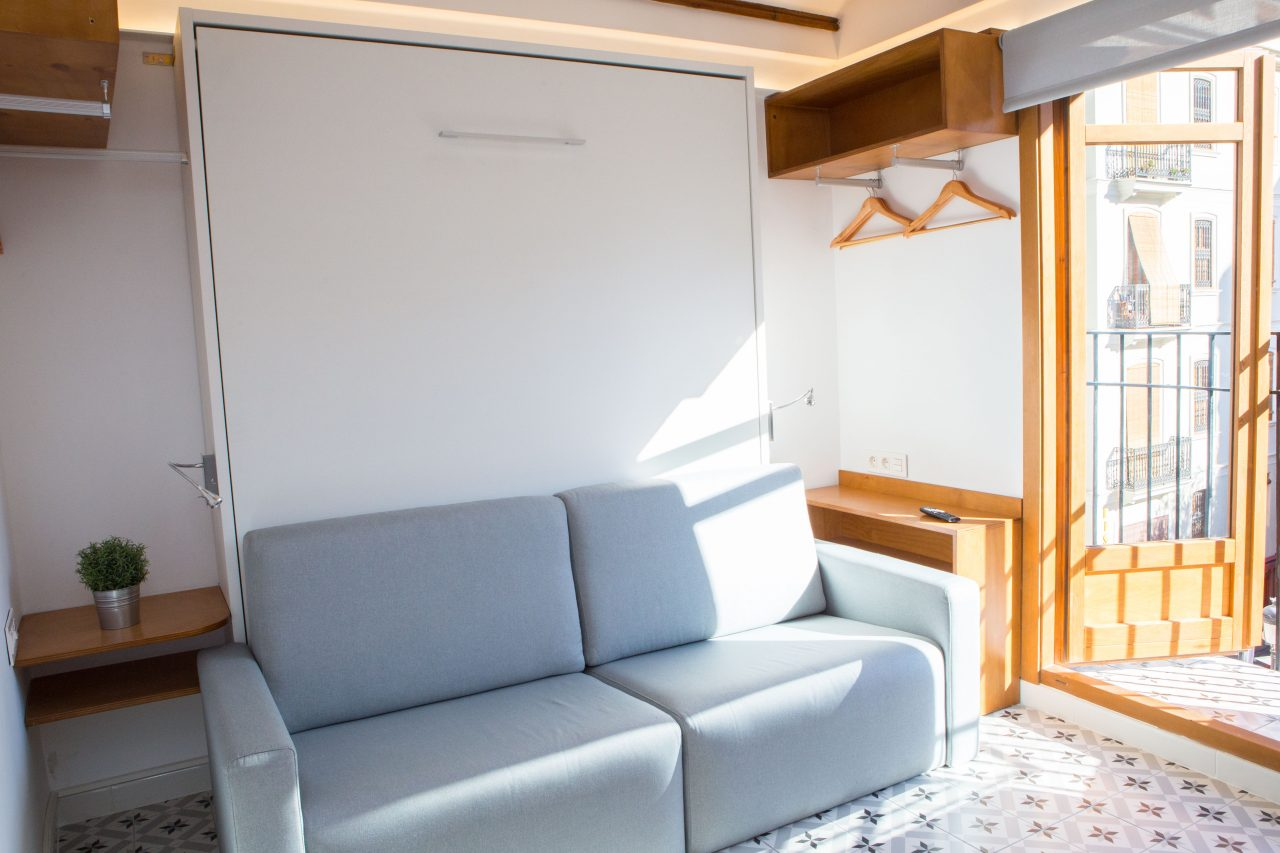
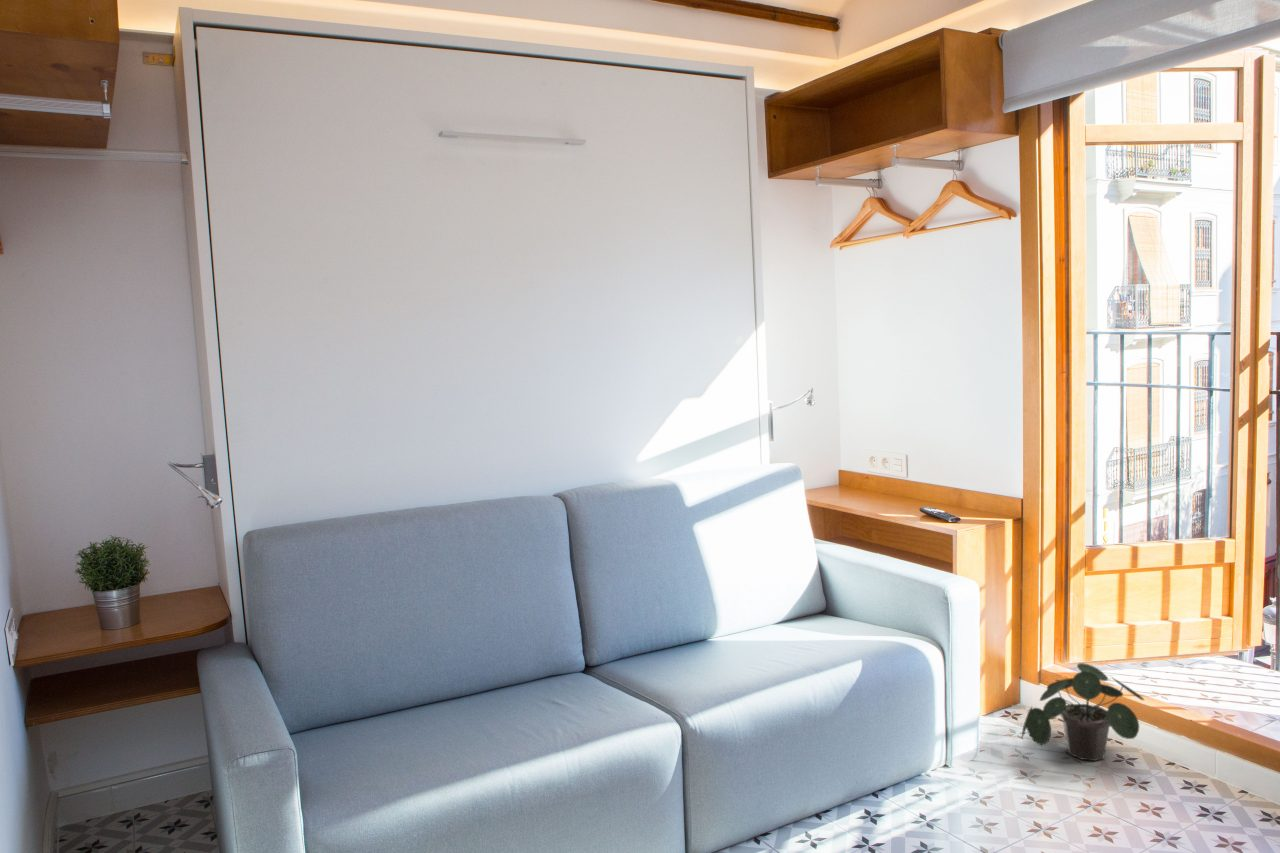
+ potted plant (1082, 709)
